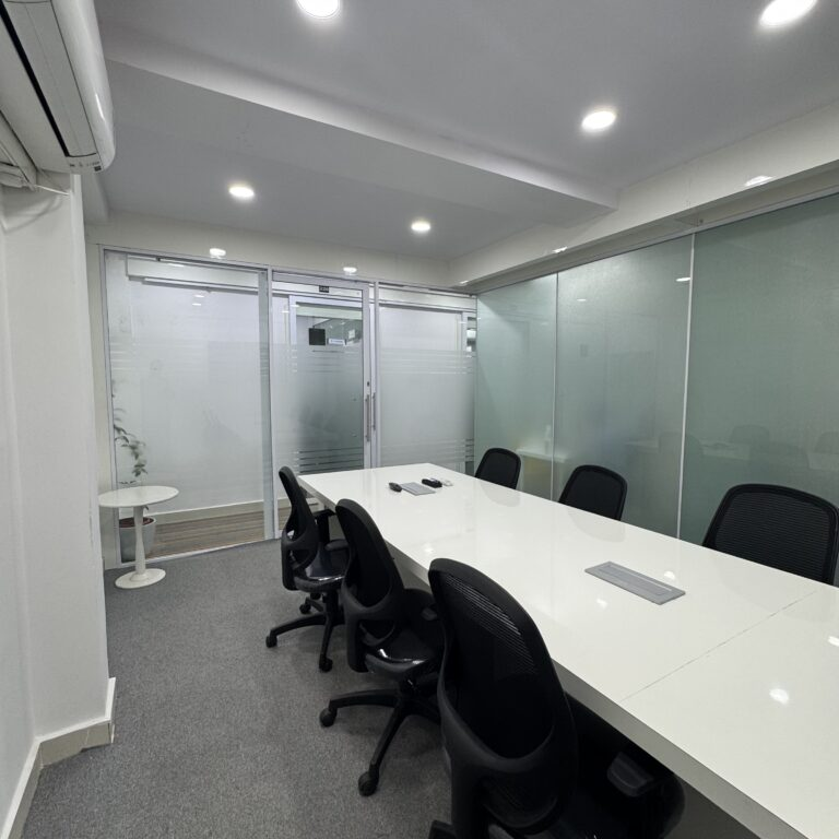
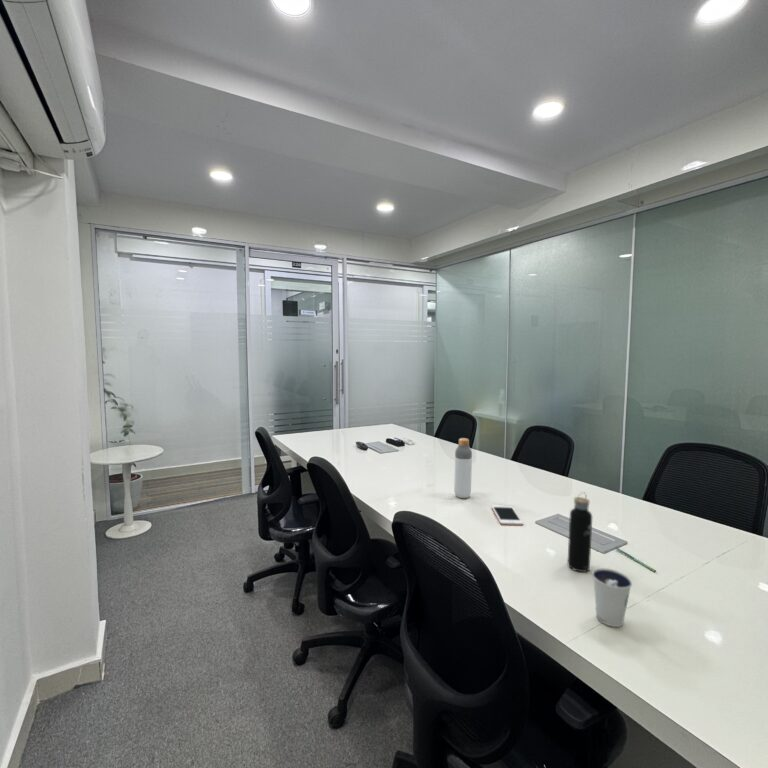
+ pen (634, 558)
+ water bottle (580, 529)
+ cell phone (506, 514)
+ bottle (463, 467)
+ dixie cup (610, 598)
